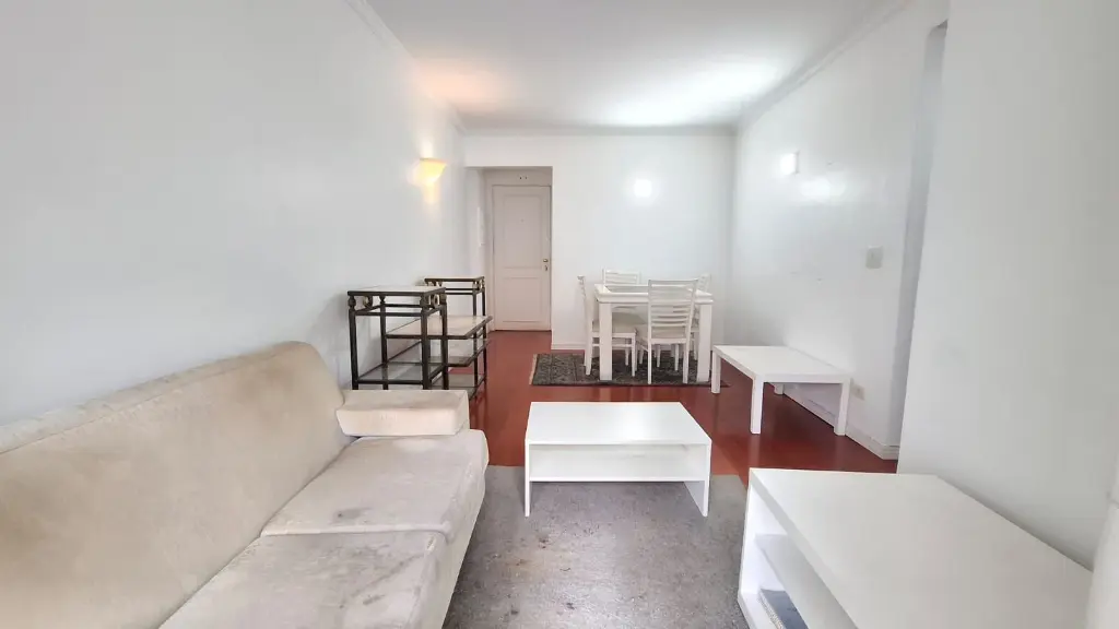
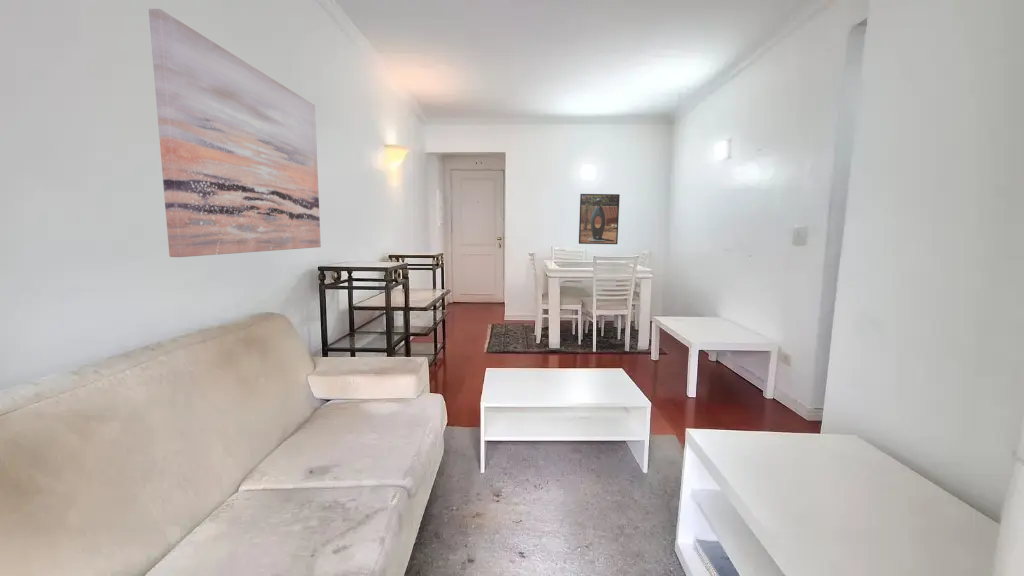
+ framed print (598, 219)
+ wall art (259, 162)
